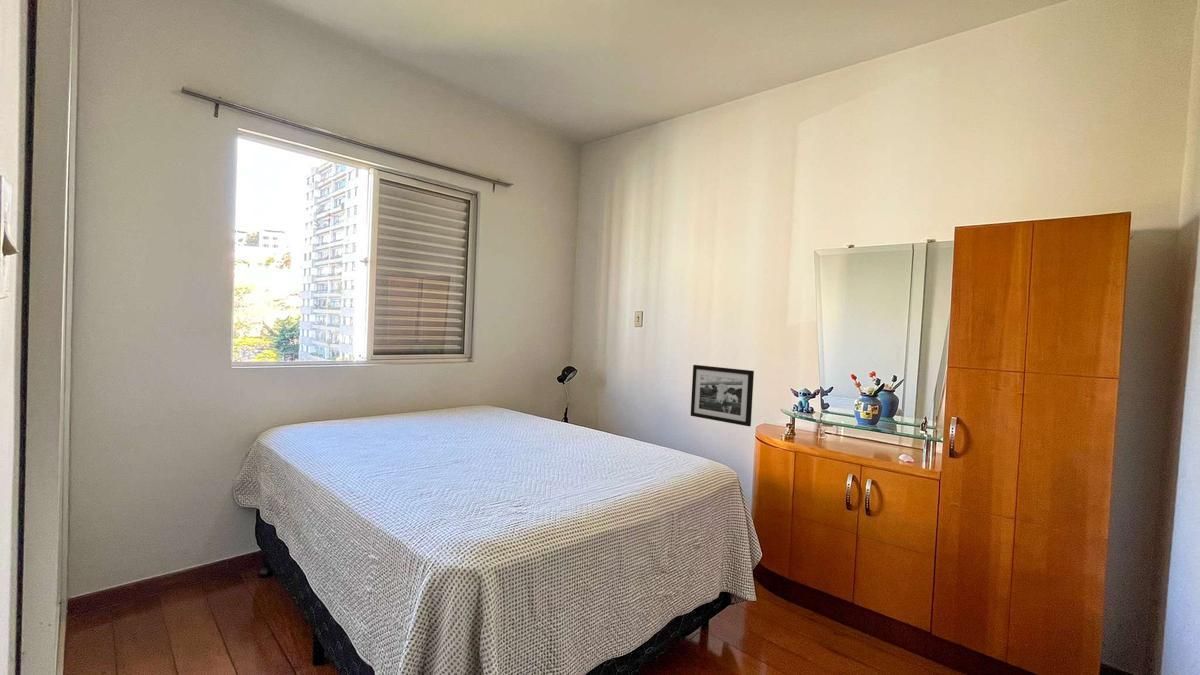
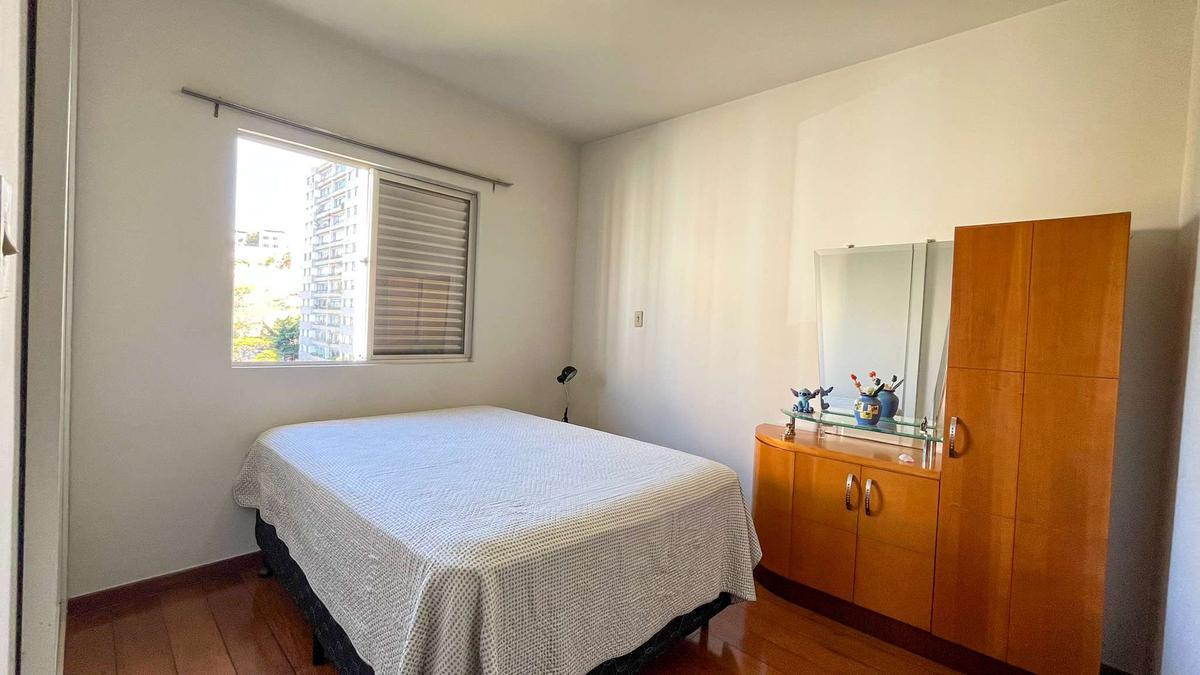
- picture frame (720, 394)
